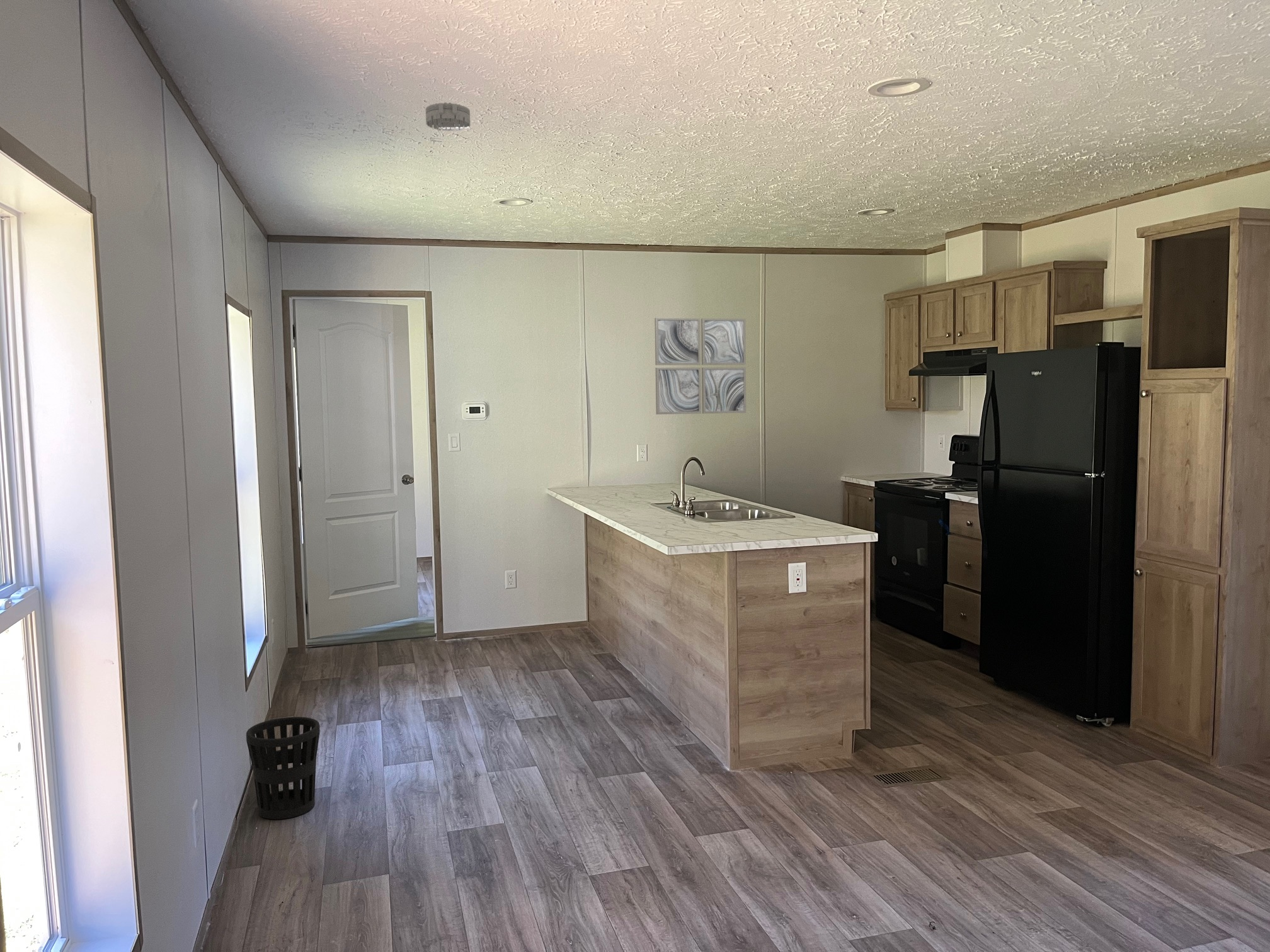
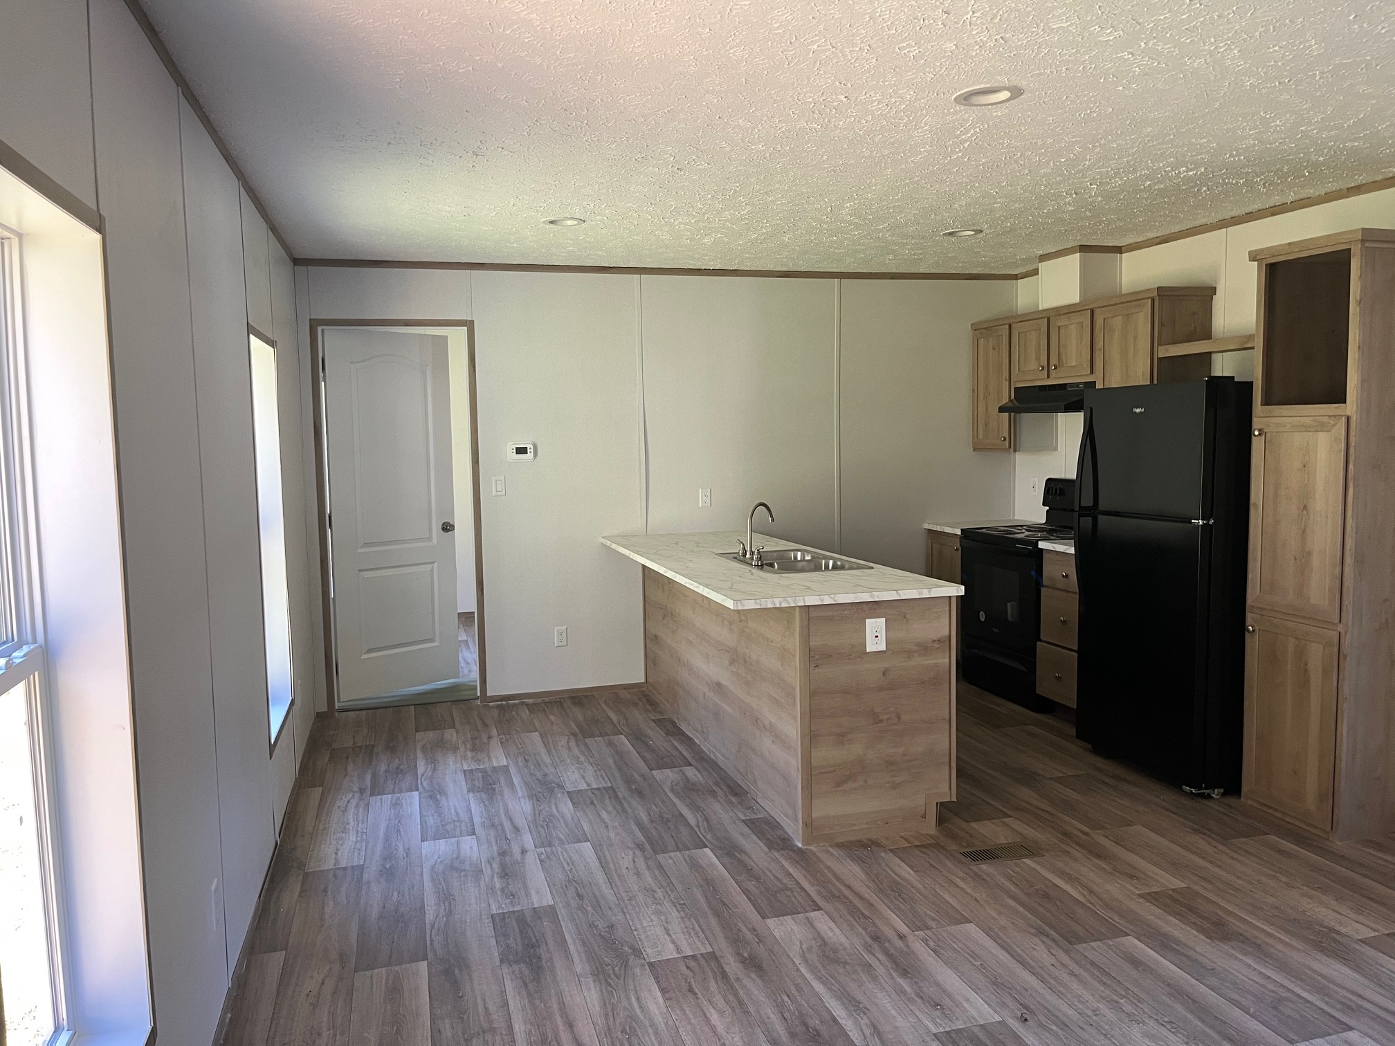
- wastebasket (285, 768)
- wall art (702, 365)
- smoke detector (448, 116)
